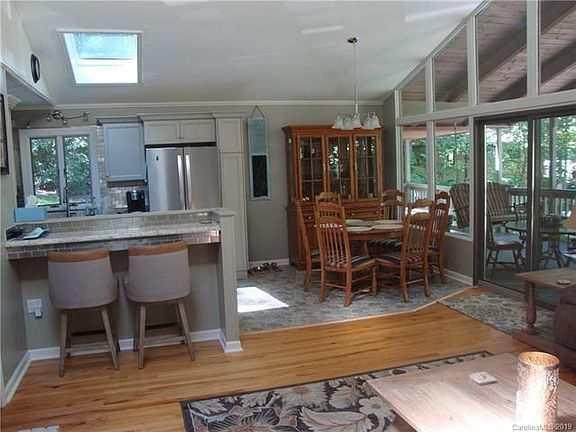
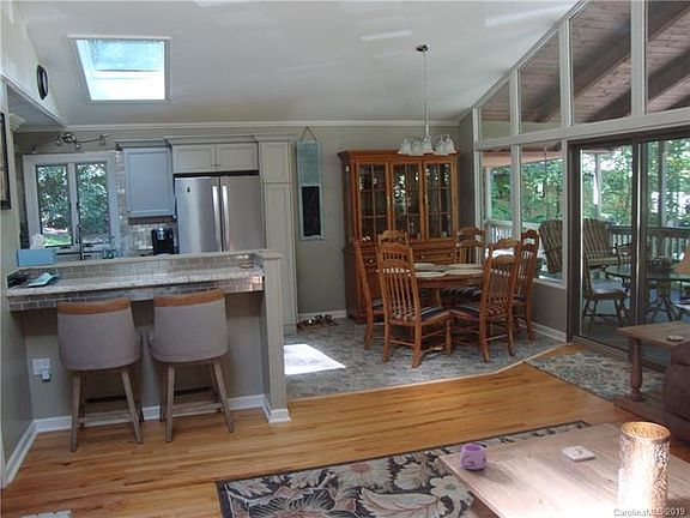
+ mug (474, 454)
